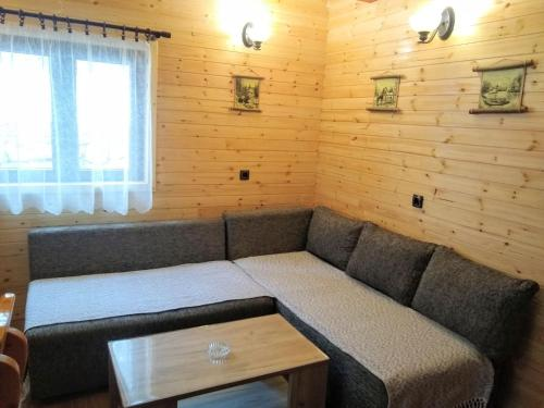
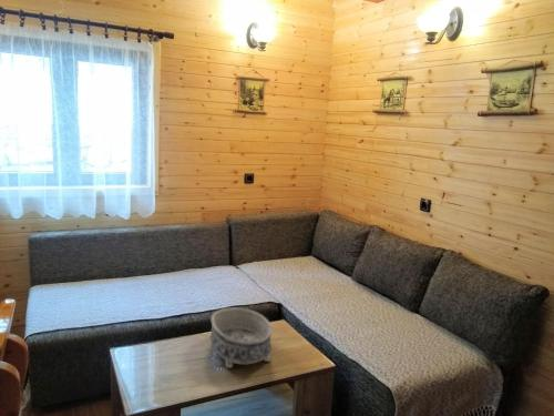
+ decorative bowl (240, 336)
